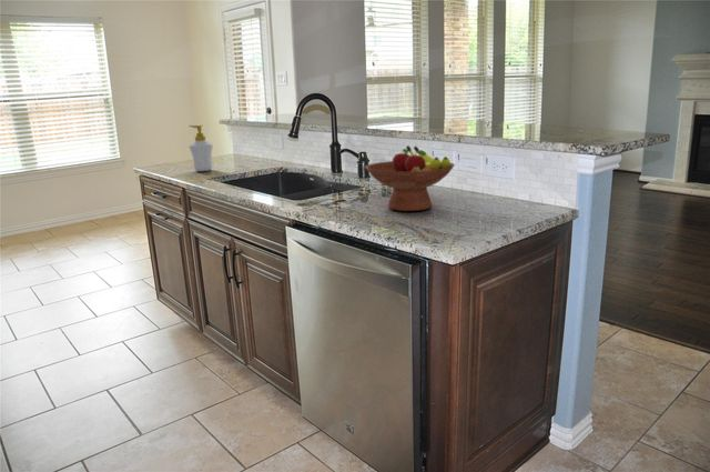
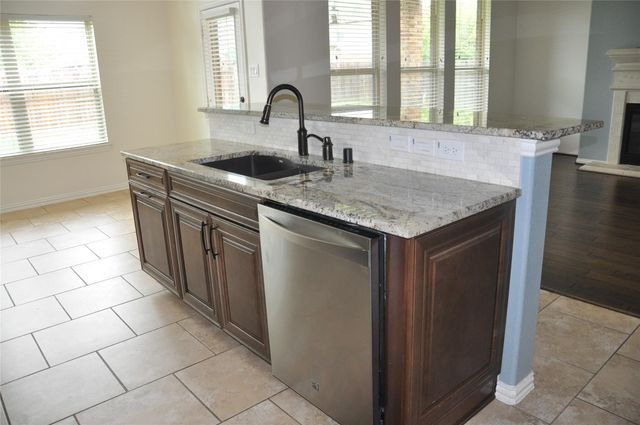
- fruit bowl (409, 178)
- soap bottle (201, 148)
